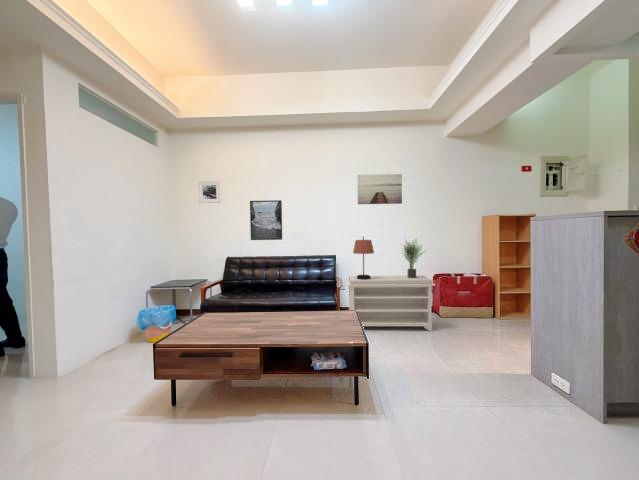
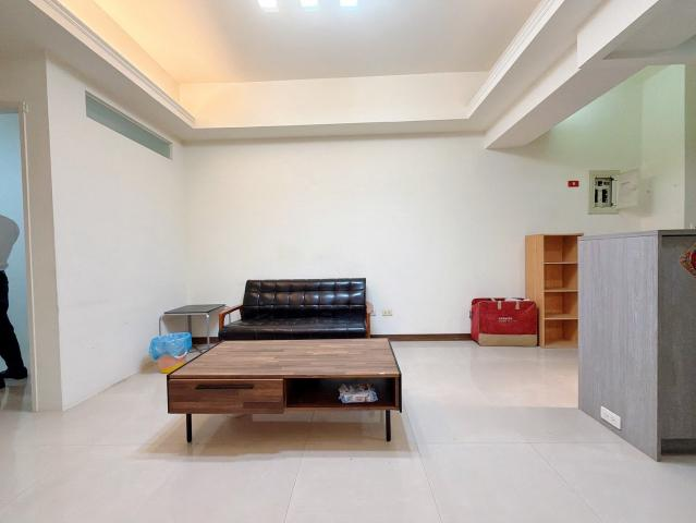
- table lamp (363, 257)
- potted plant (413, 256)
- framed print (266, 220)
- bench (388, 301)
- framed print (209, 192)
- wall art (379, 189)
